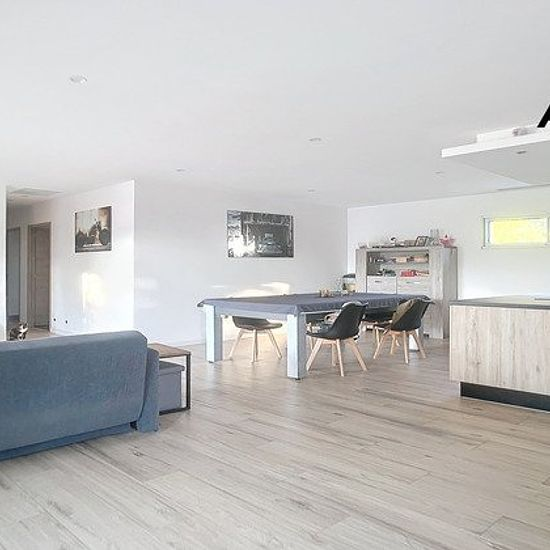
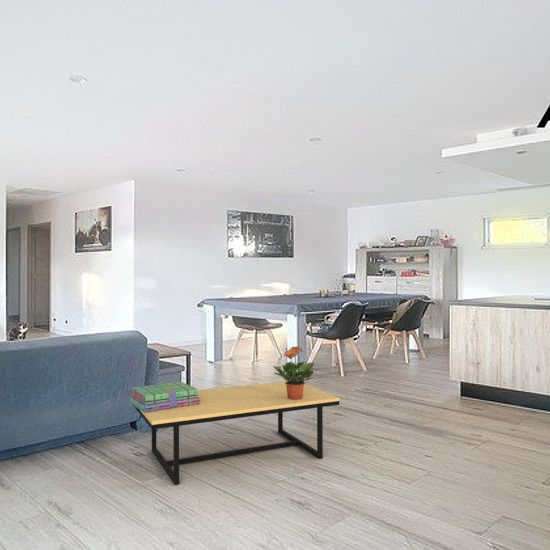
+ stack of books (164, 395)
+ coffee table (234, 418)
+ potted plant (293, 372)
